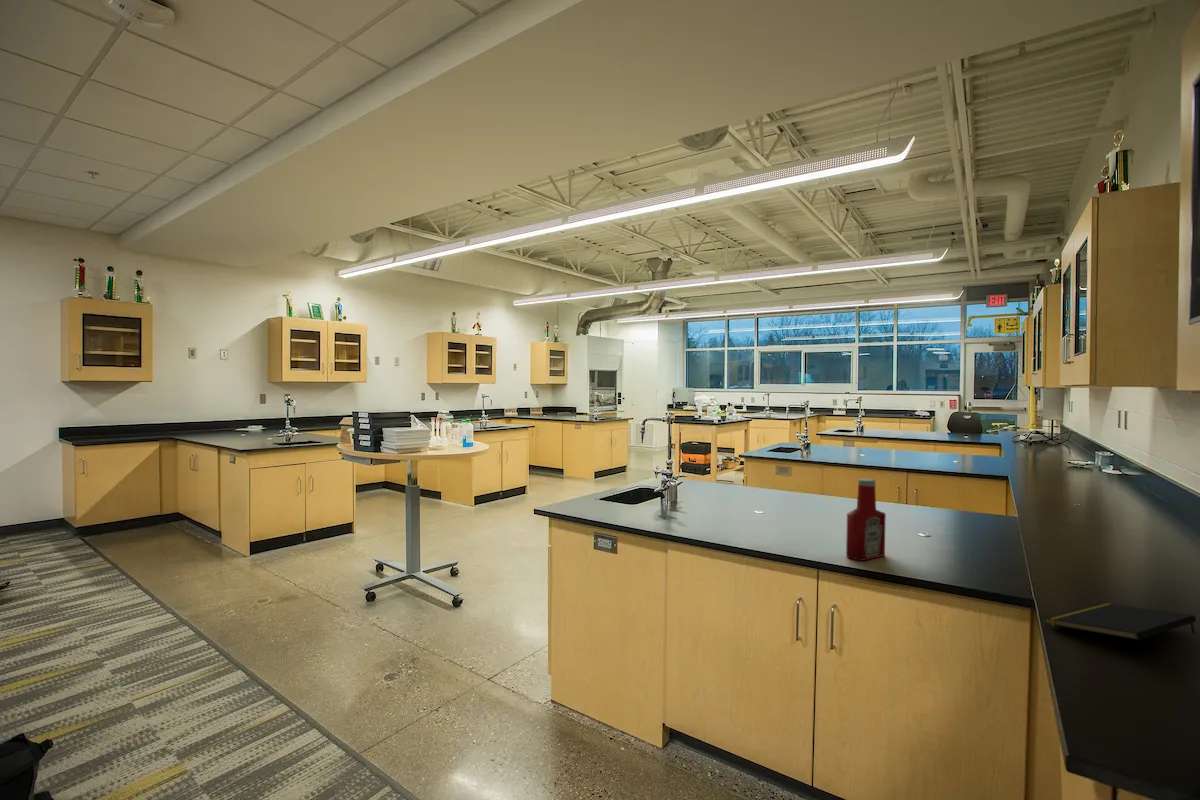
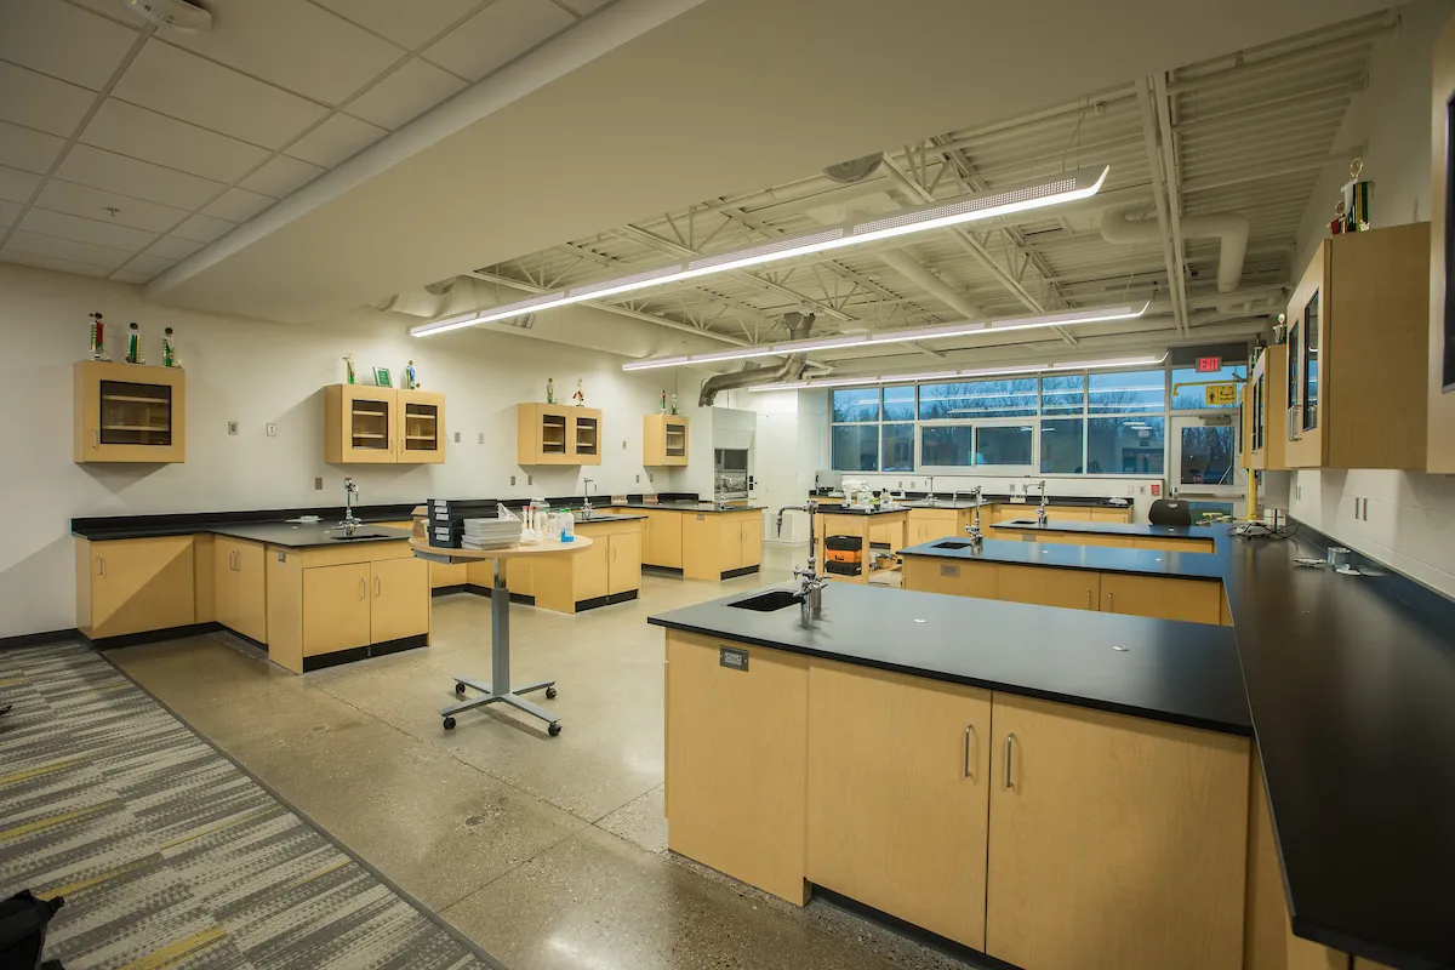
- soap bottle (866, 517)
- notepad (1117, 619)
